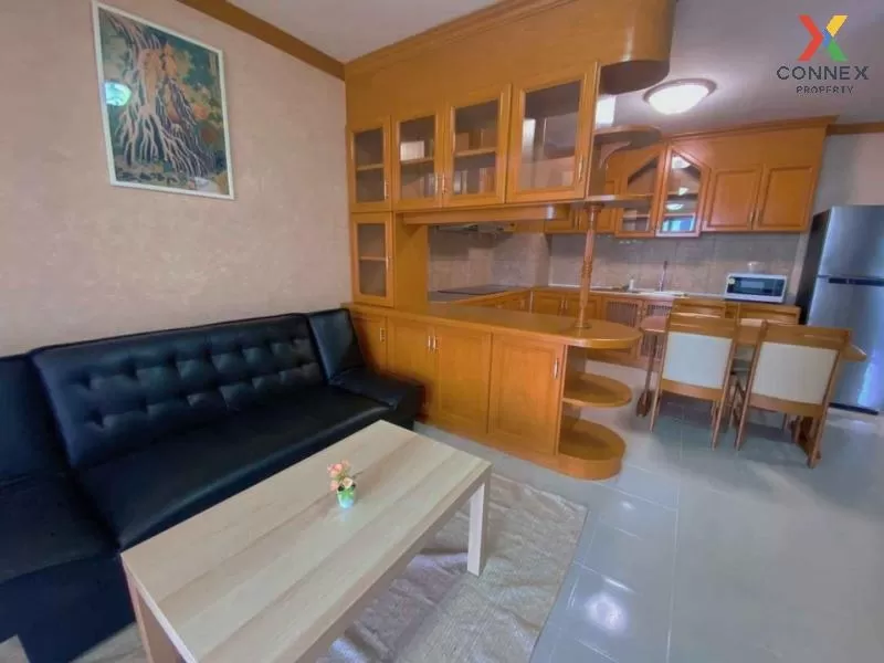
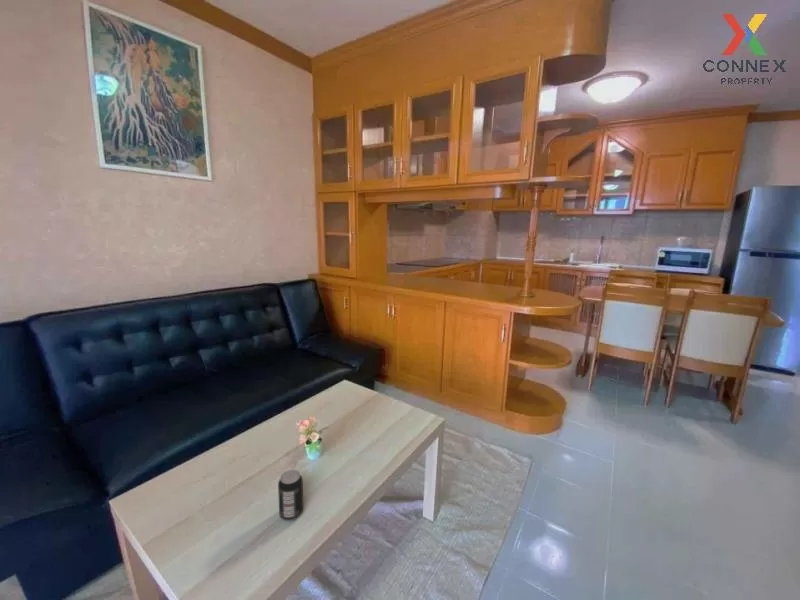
+ beverage can (290, 494)
